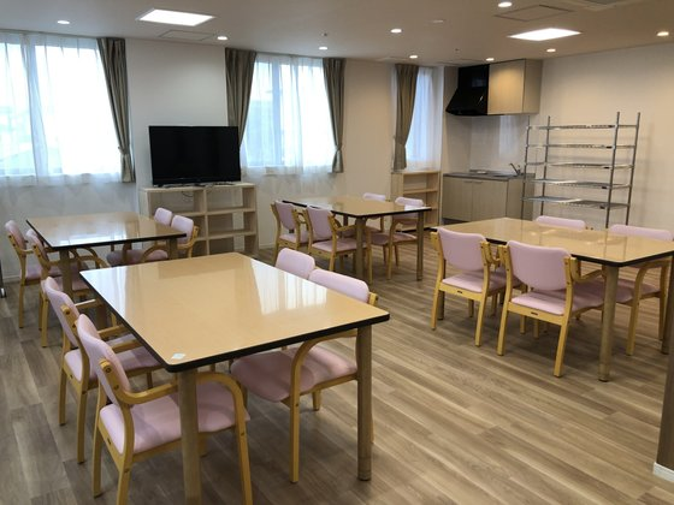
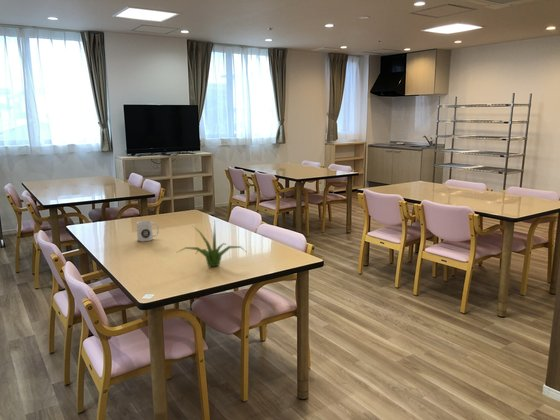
+ plant (208, 242)
+ mug (147, 230)
